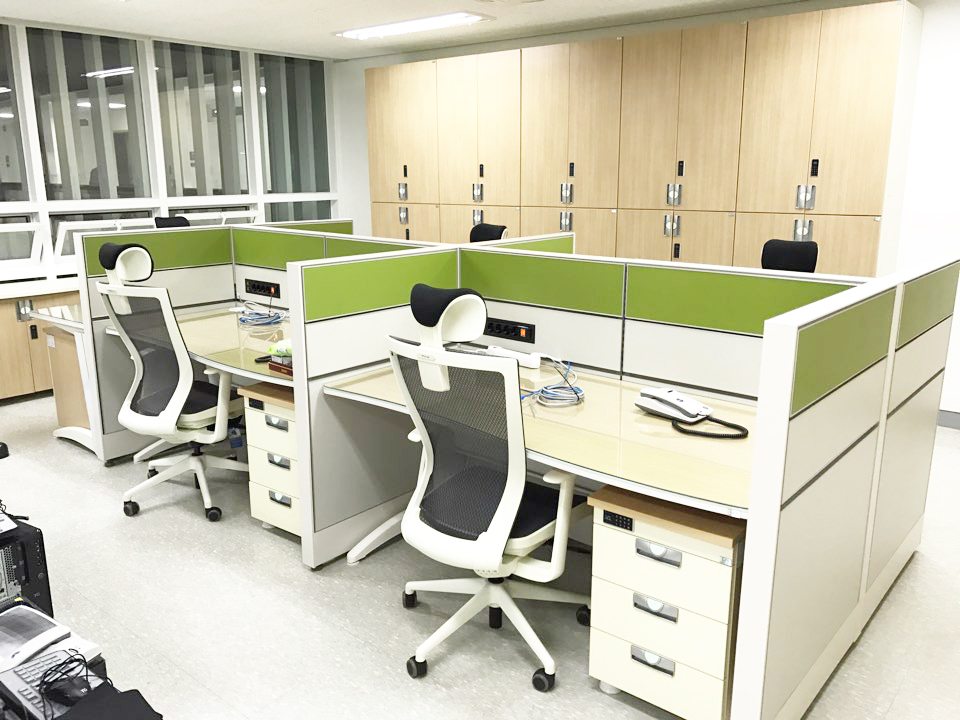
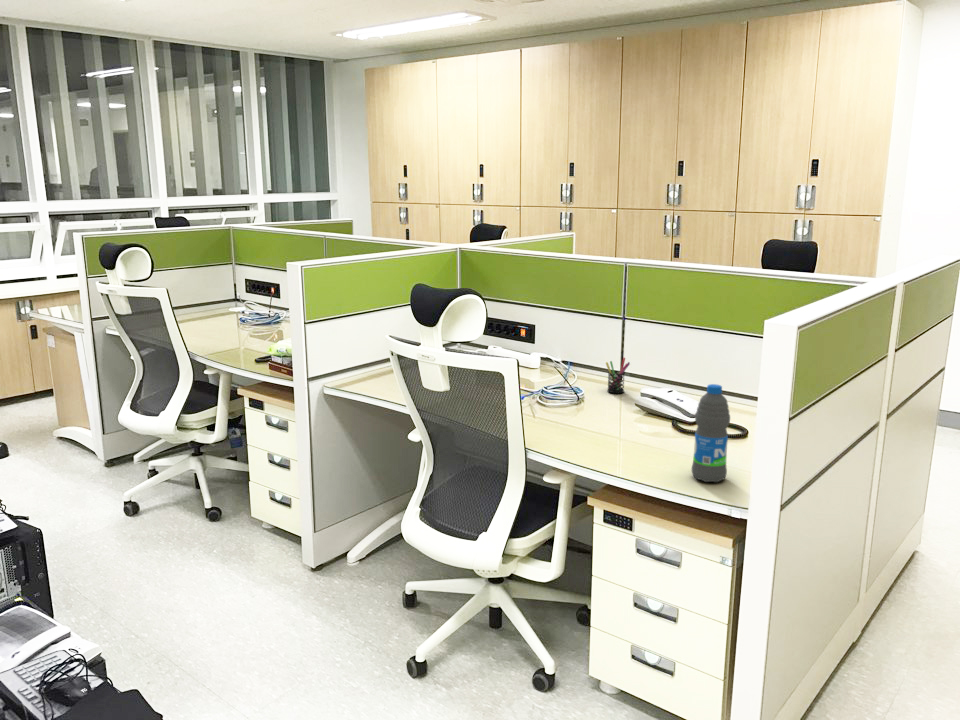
+ pen holder (616, 374)
+ water bottle (711, 432)
